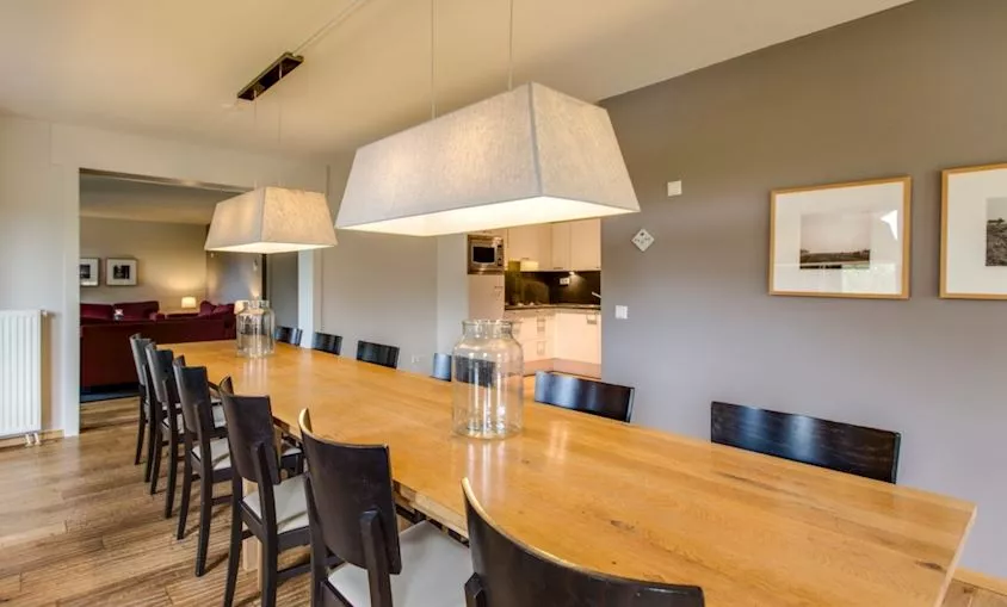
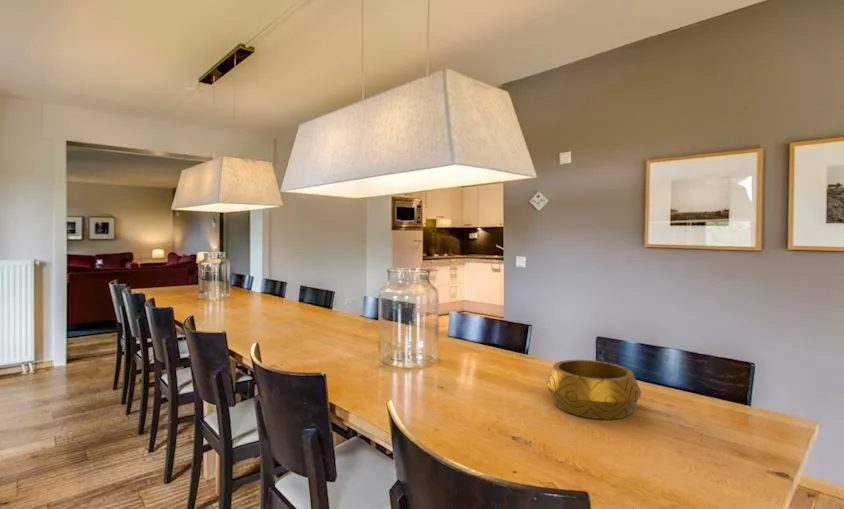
+ decorative bowl (591, 387)
